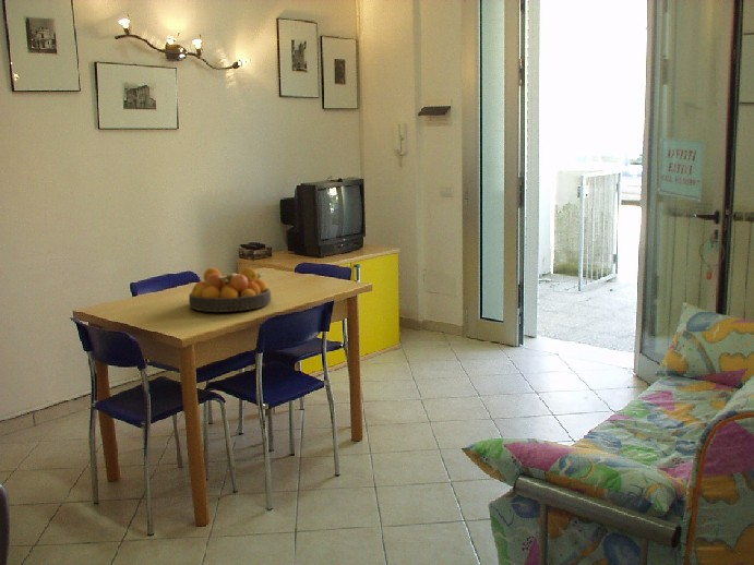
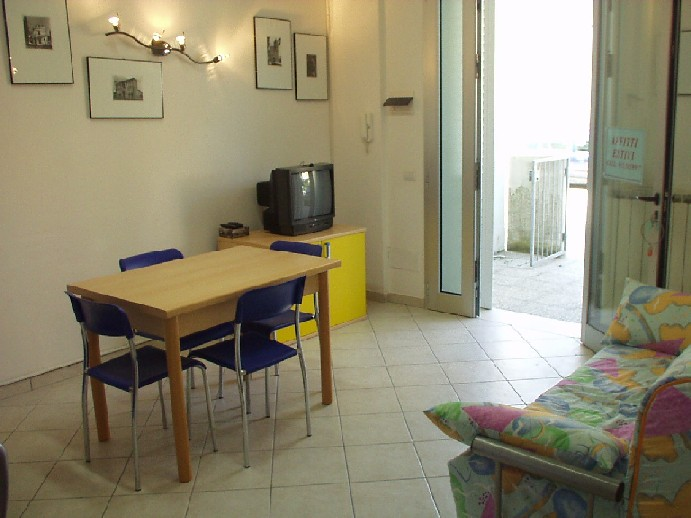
- fruit bowl (229, 286)
